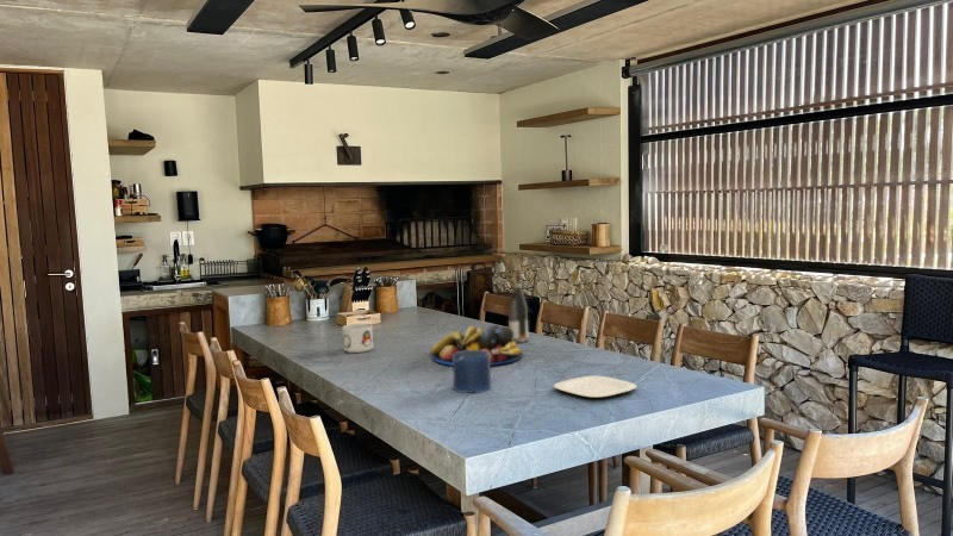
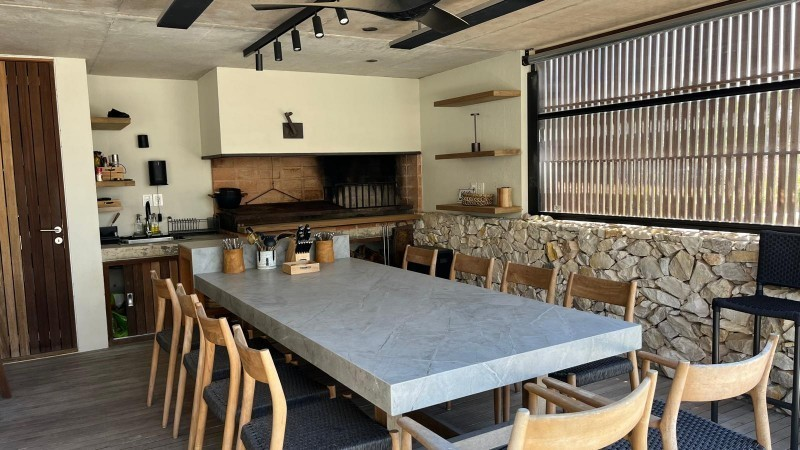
- fruit bowl (476, 341)
- candle (472, 370)
- mug (360, 336)
- plate (594, 387)
- wine bottle (517, 305)
